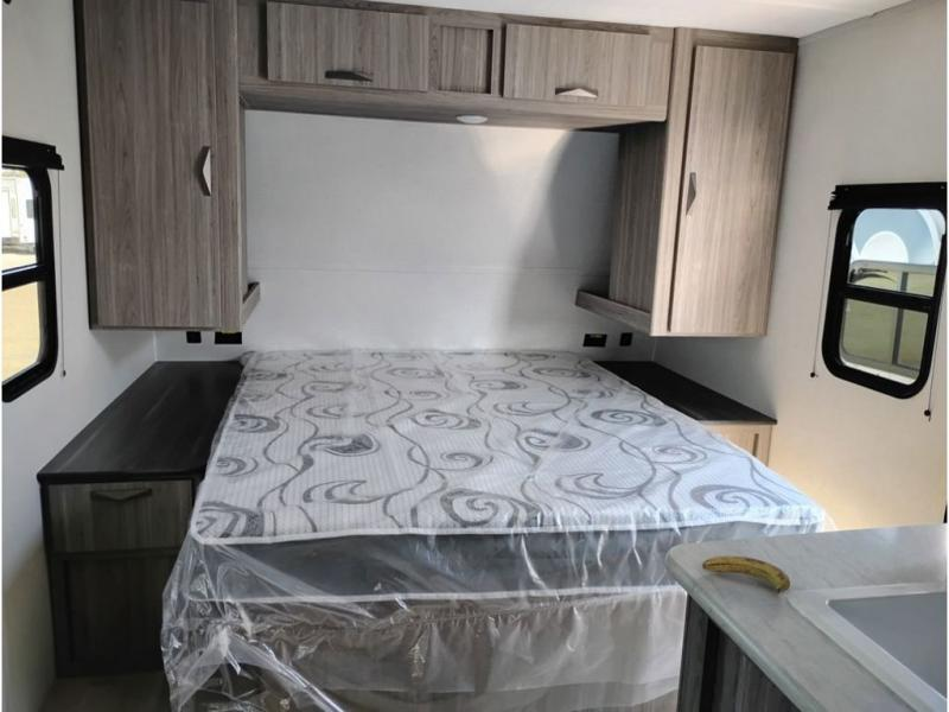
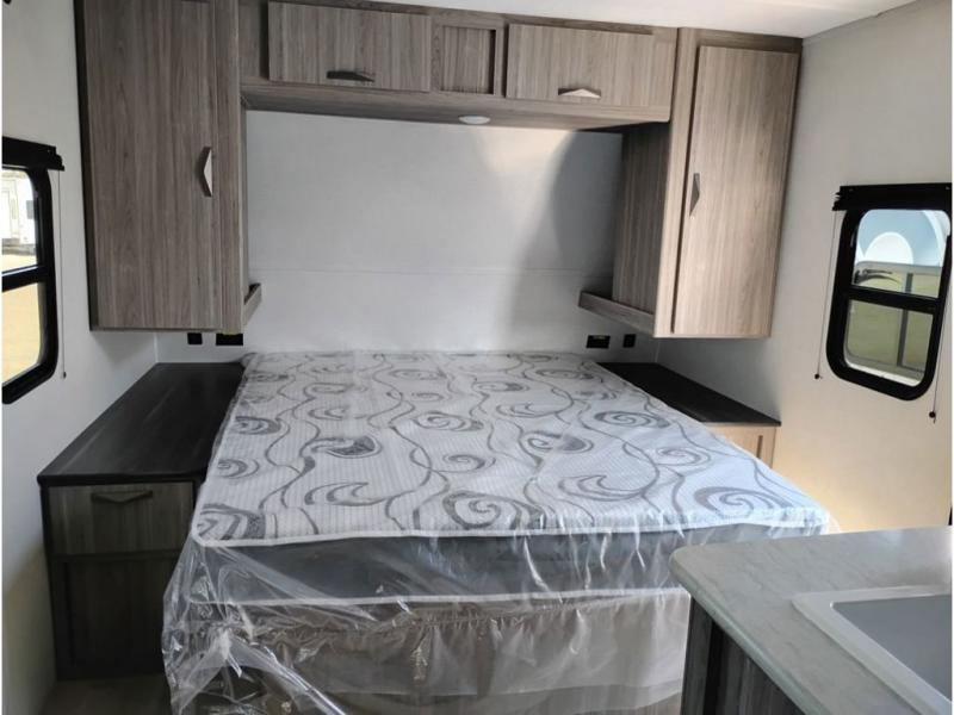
- banana (745, 572)
